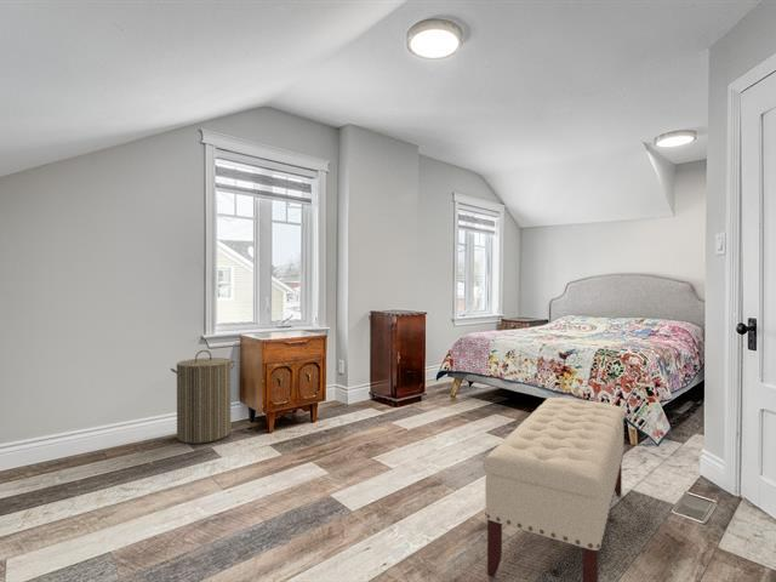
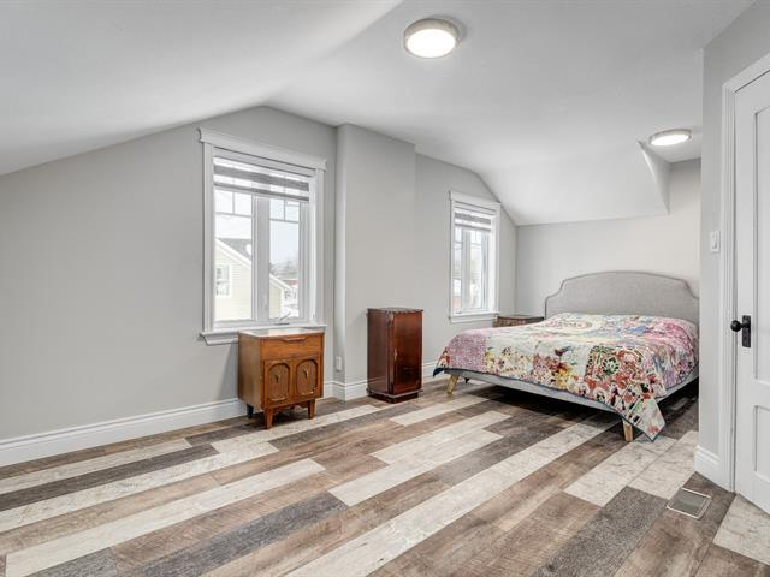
- bench (565, 475)
- laundry hamper (204, 392)
